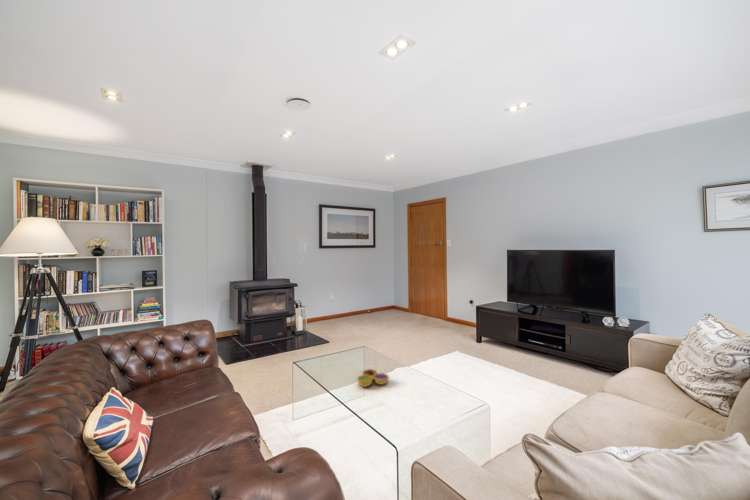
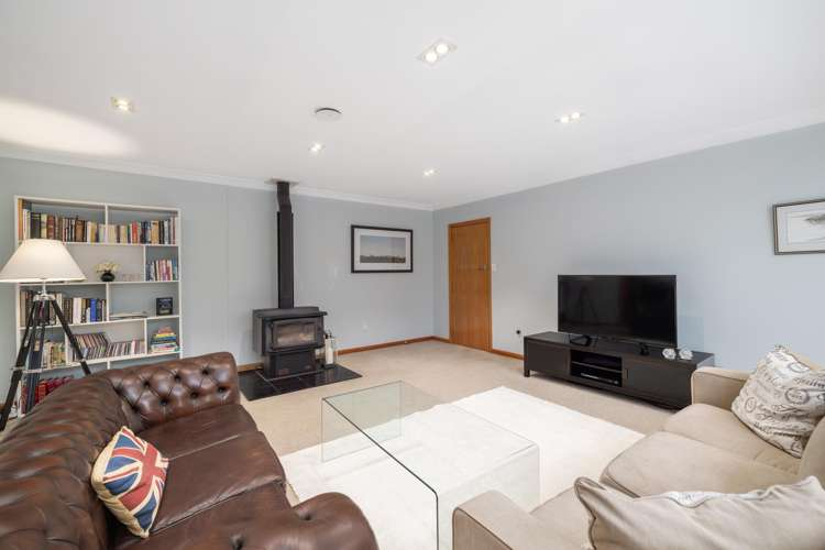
- decorative bowl (371, 375)
